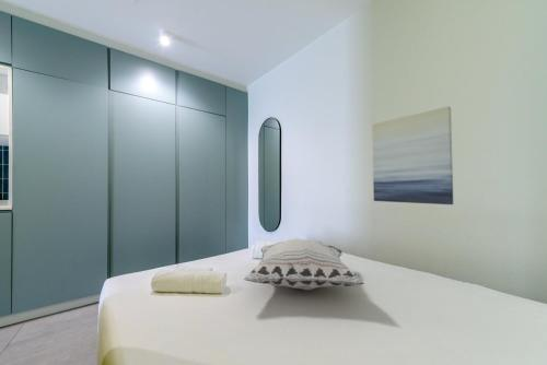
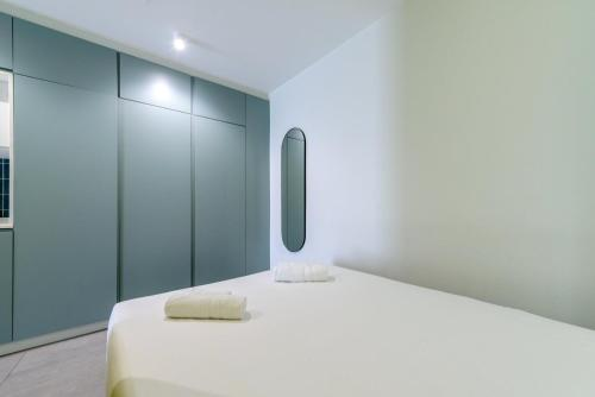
- wall art (407, 160)
- decorative pillow (301, 261)
